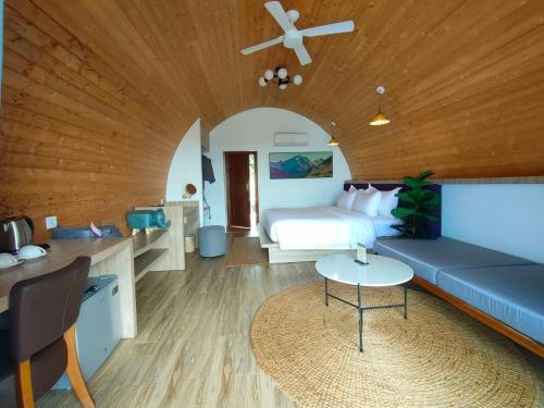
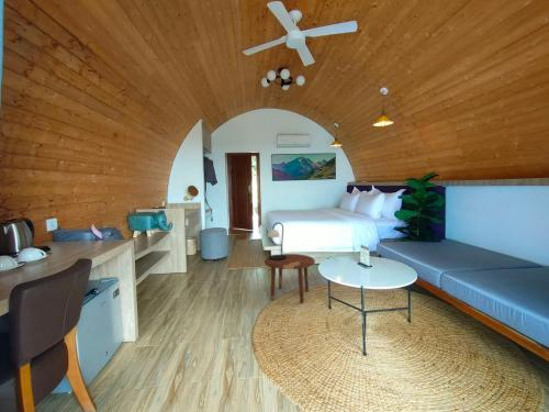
+ table lamp (277, 236)
+ side table (281, 277)
